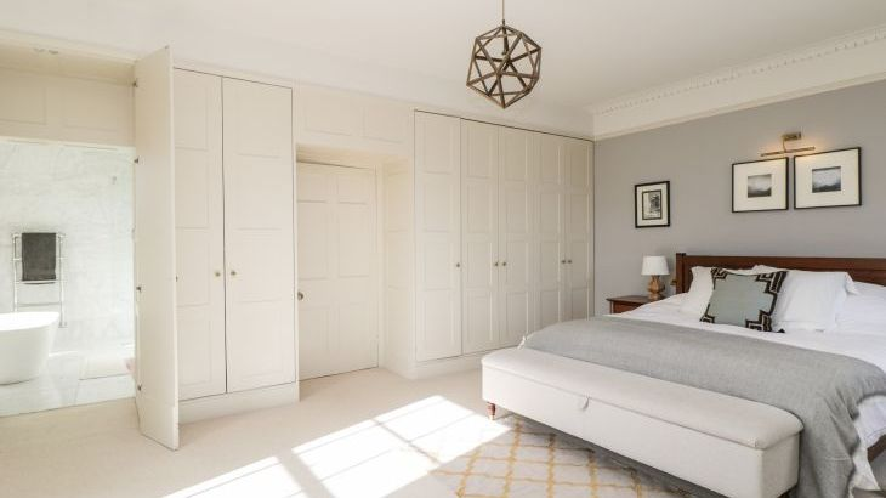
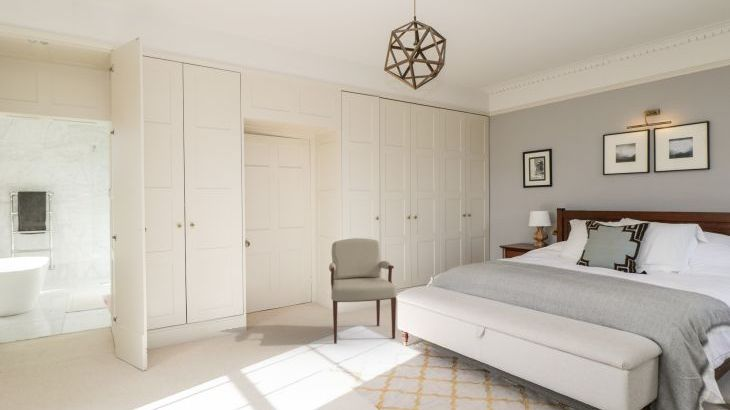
+ armchair (360, 286)
